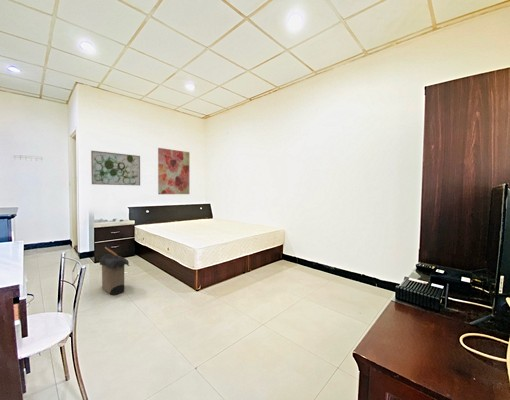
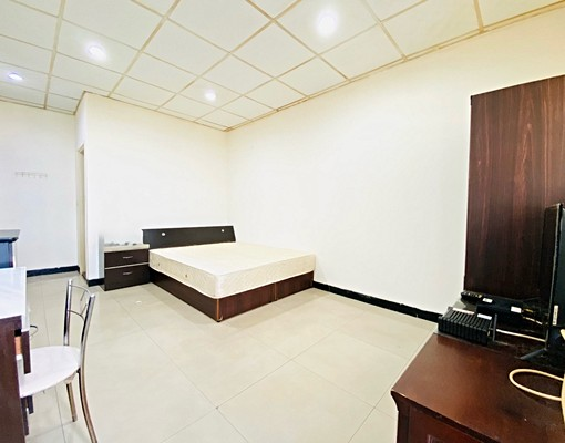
- wall art (174, 172)
- laundry hamper (114, 268)
- wall art (117, 169)
